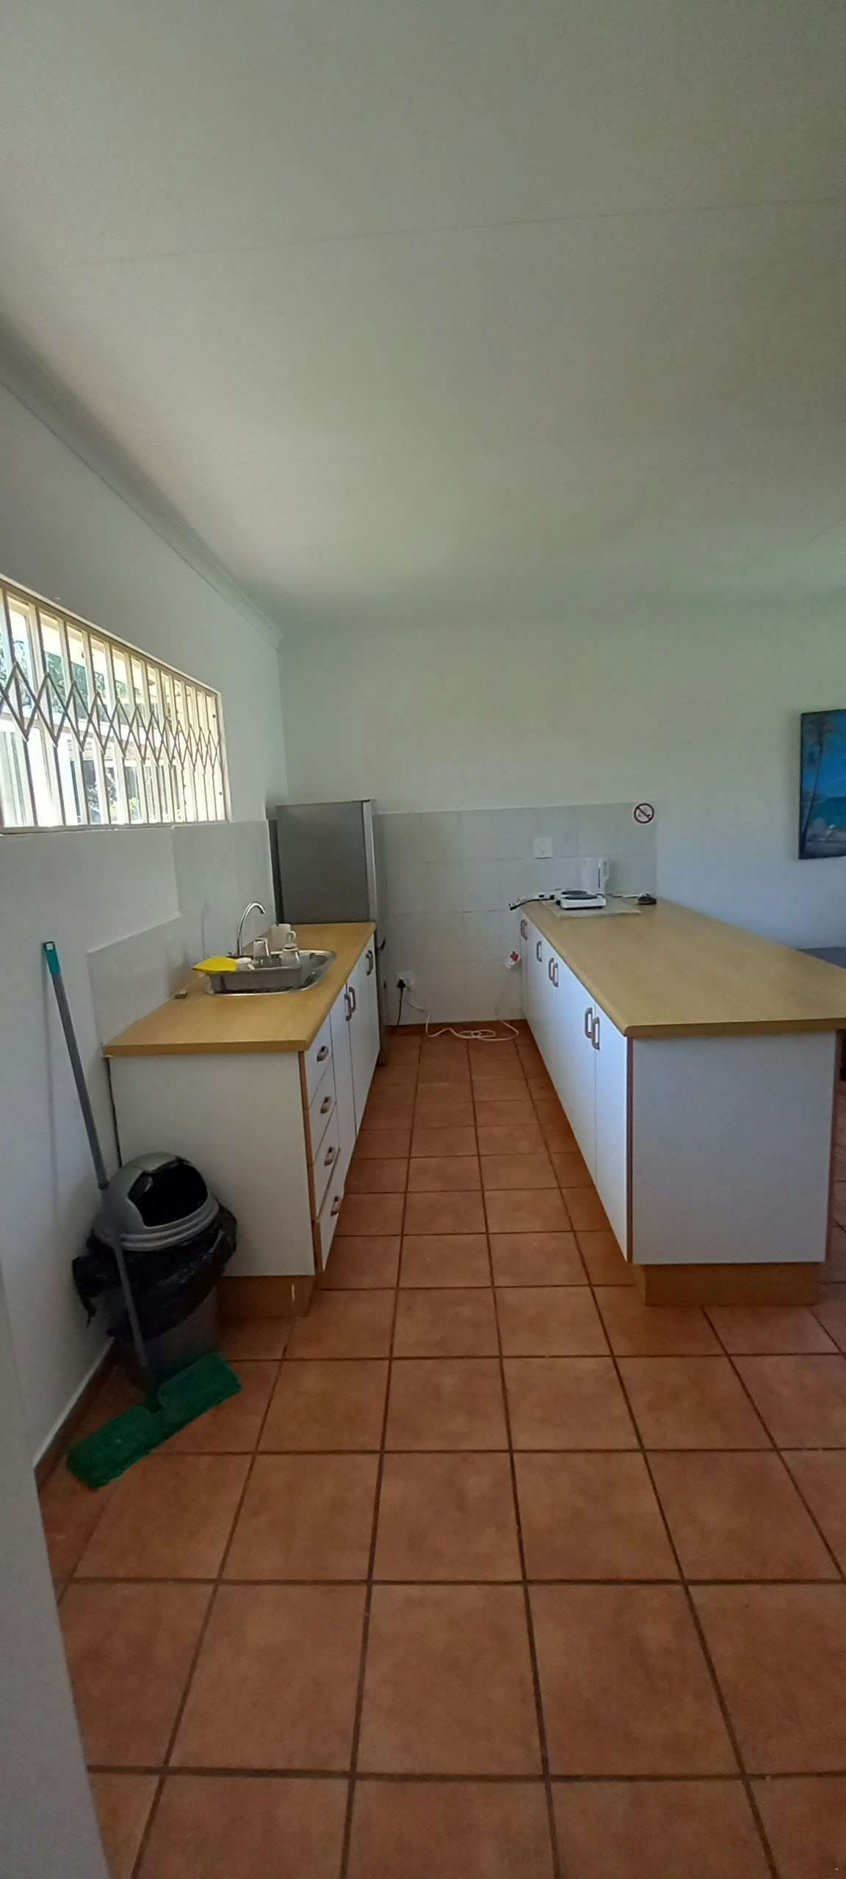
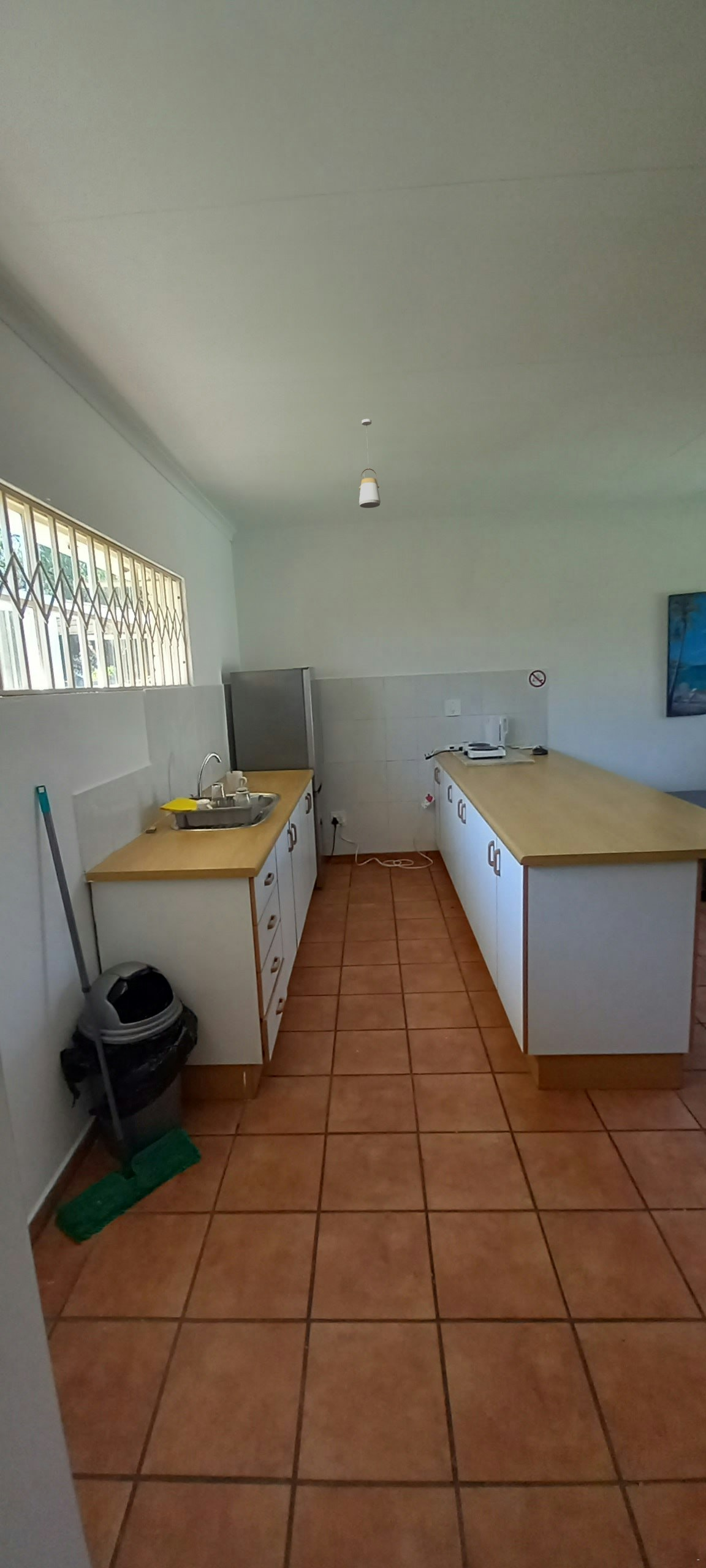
+ pendant light (368, 462)
